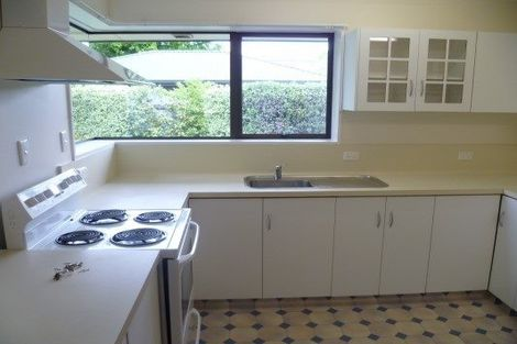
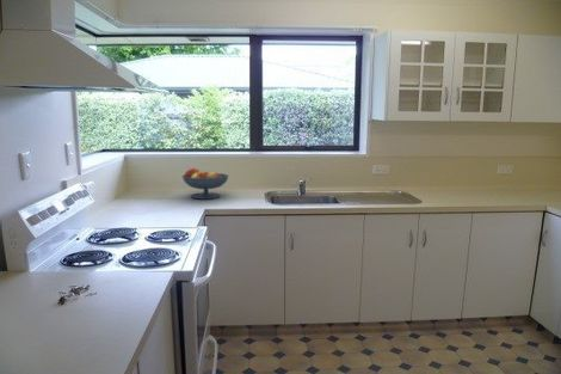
+ fruit bowl (205, 182)
